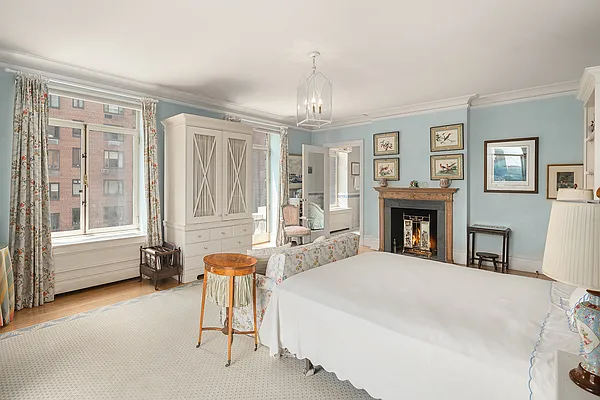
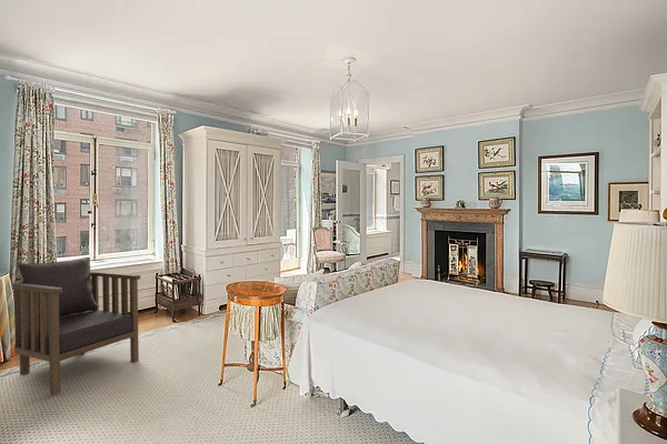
+ armchair (74, 315)
